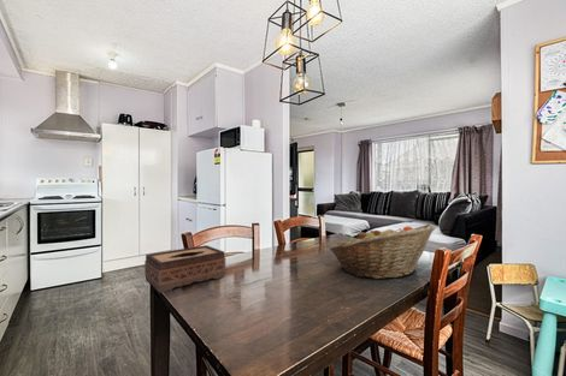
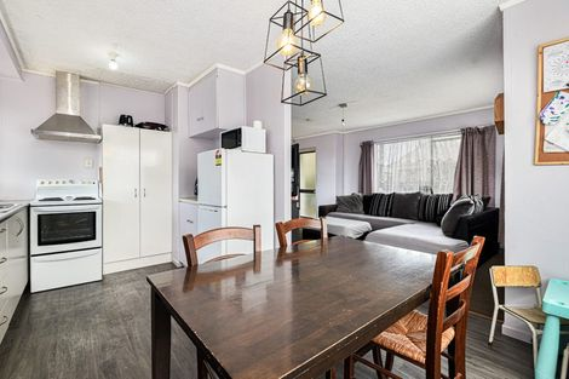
- fruit basket (382, 245)
- tissue box (185, 265)
